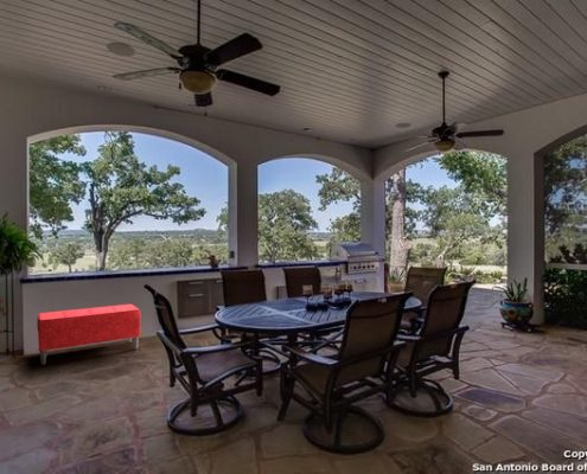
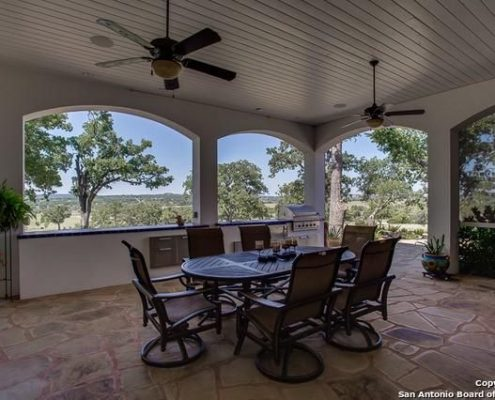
- bench (90, 331)
